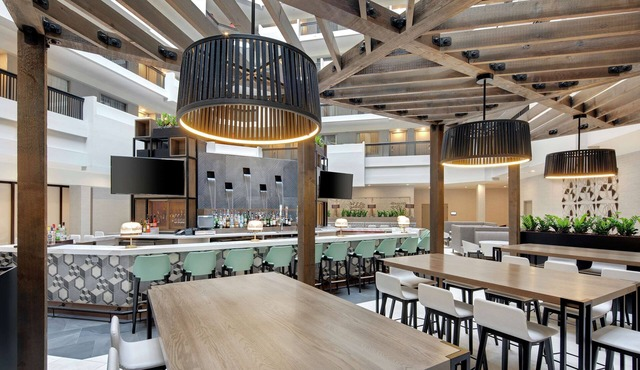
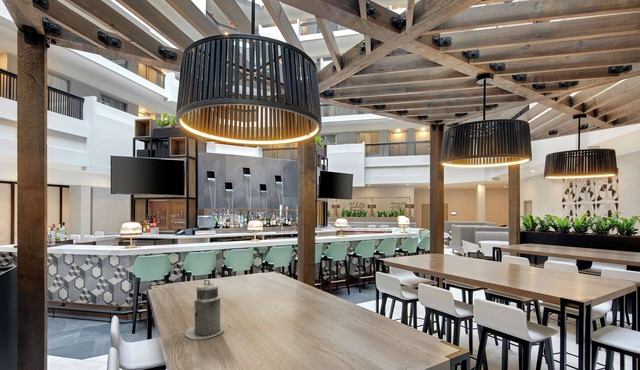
+ canister (204, 306)
